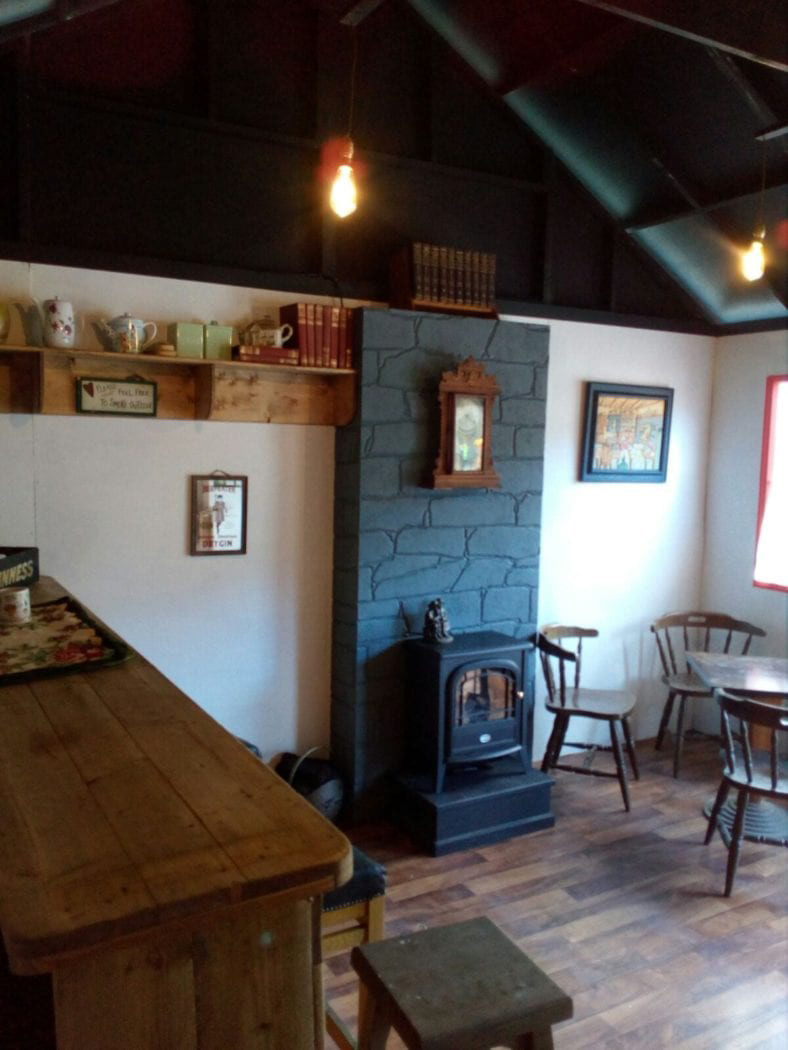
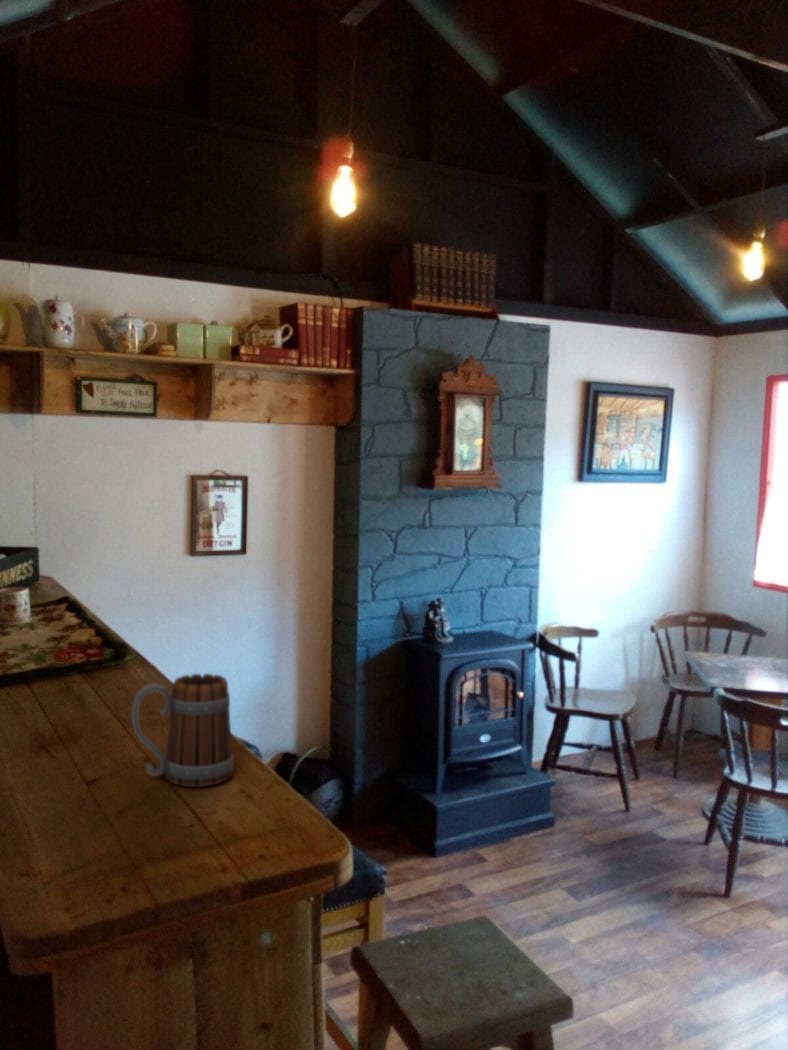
+ beer mug (184, 729)
